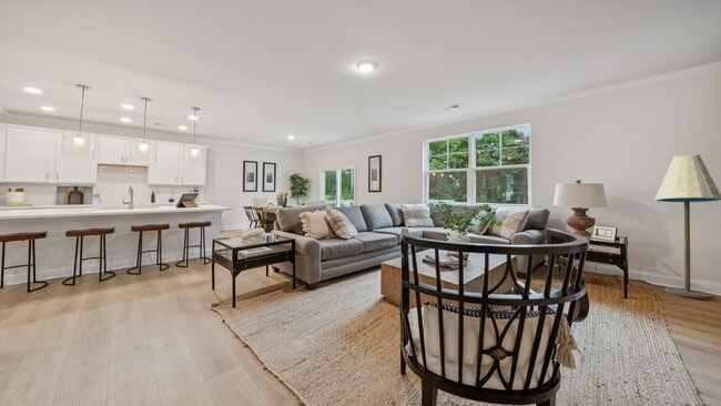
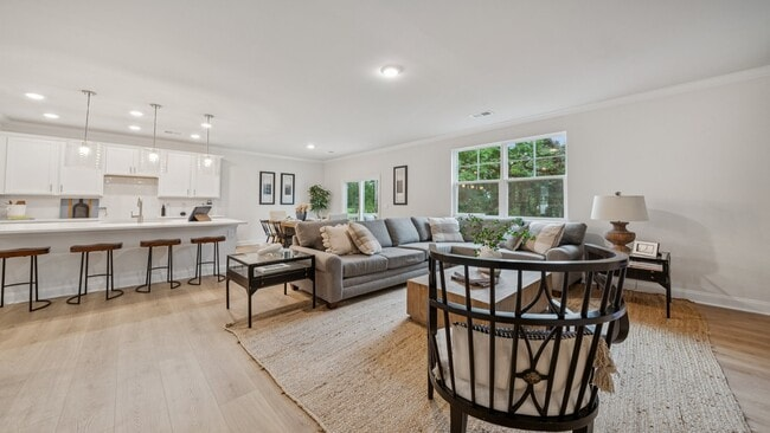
- floor lamp (687, 223)
